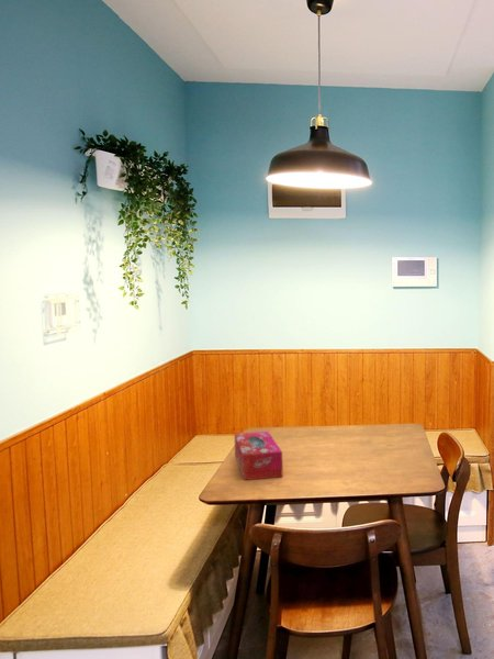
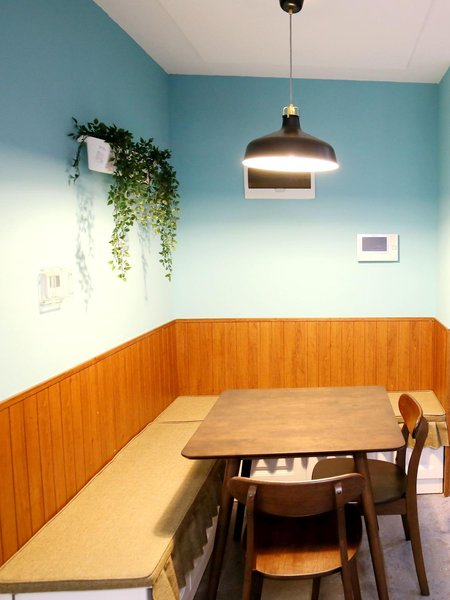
- tissue box (257, 454)
